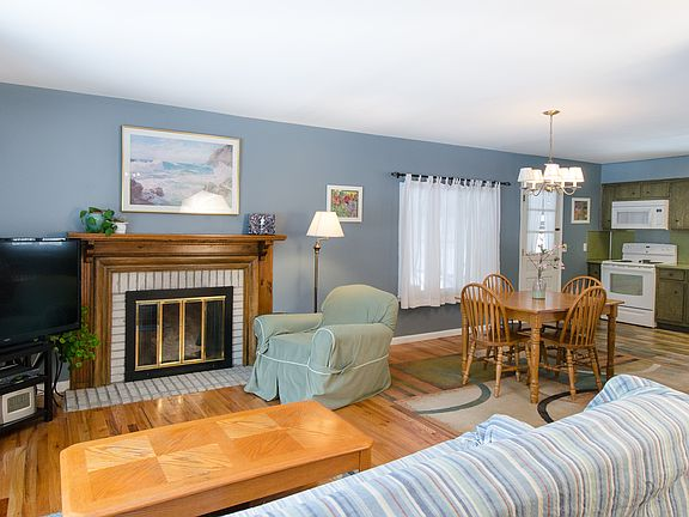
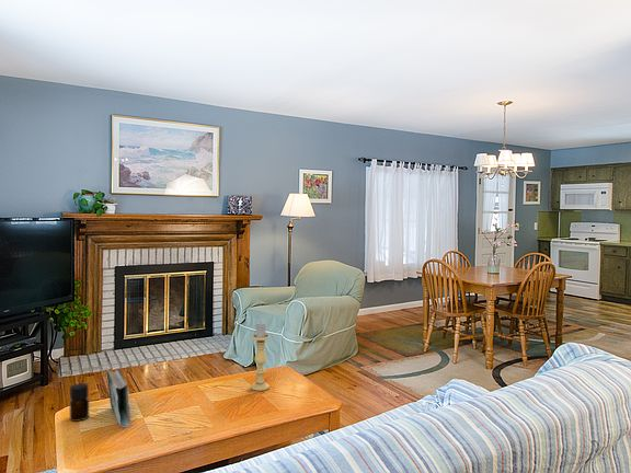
+ bottle (79, 402)
+ candle holder (260, 354)
+ book (118, 396)
